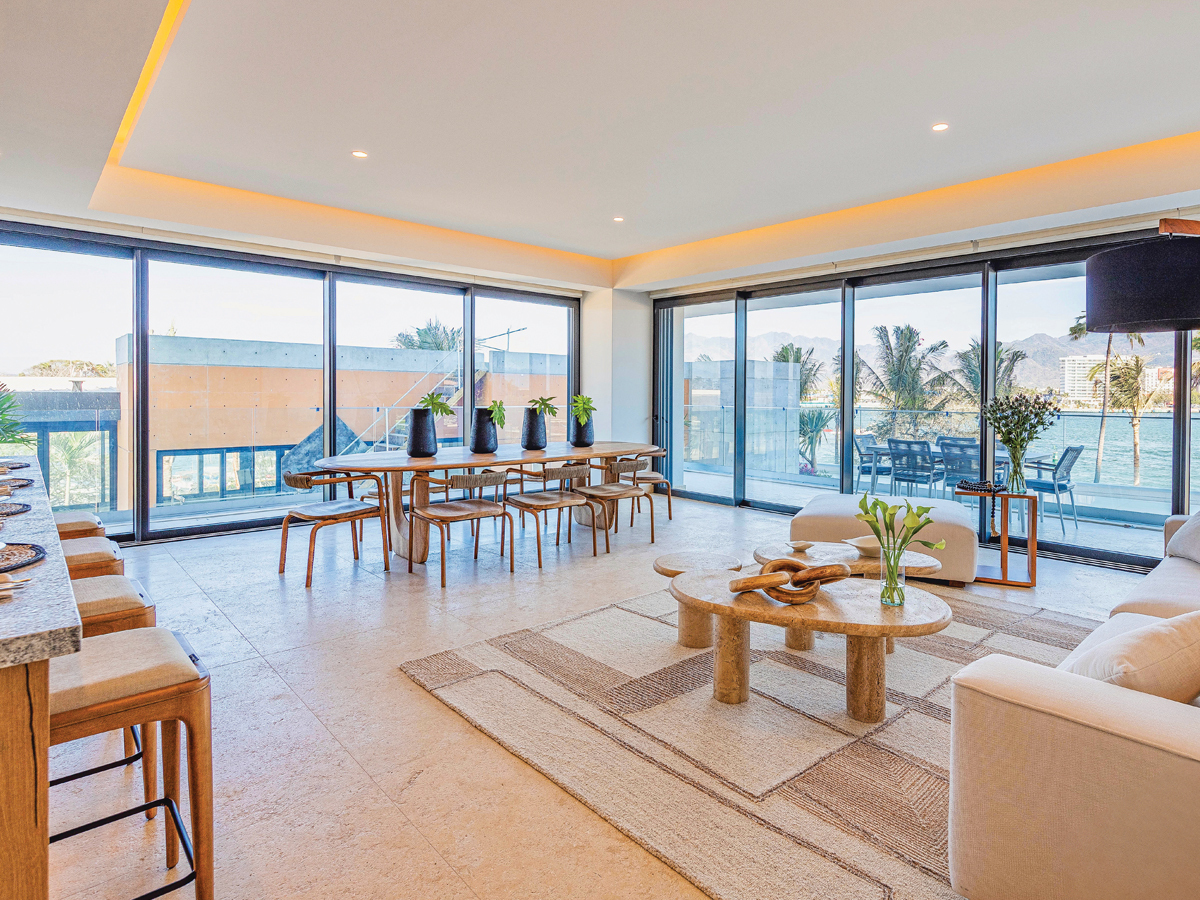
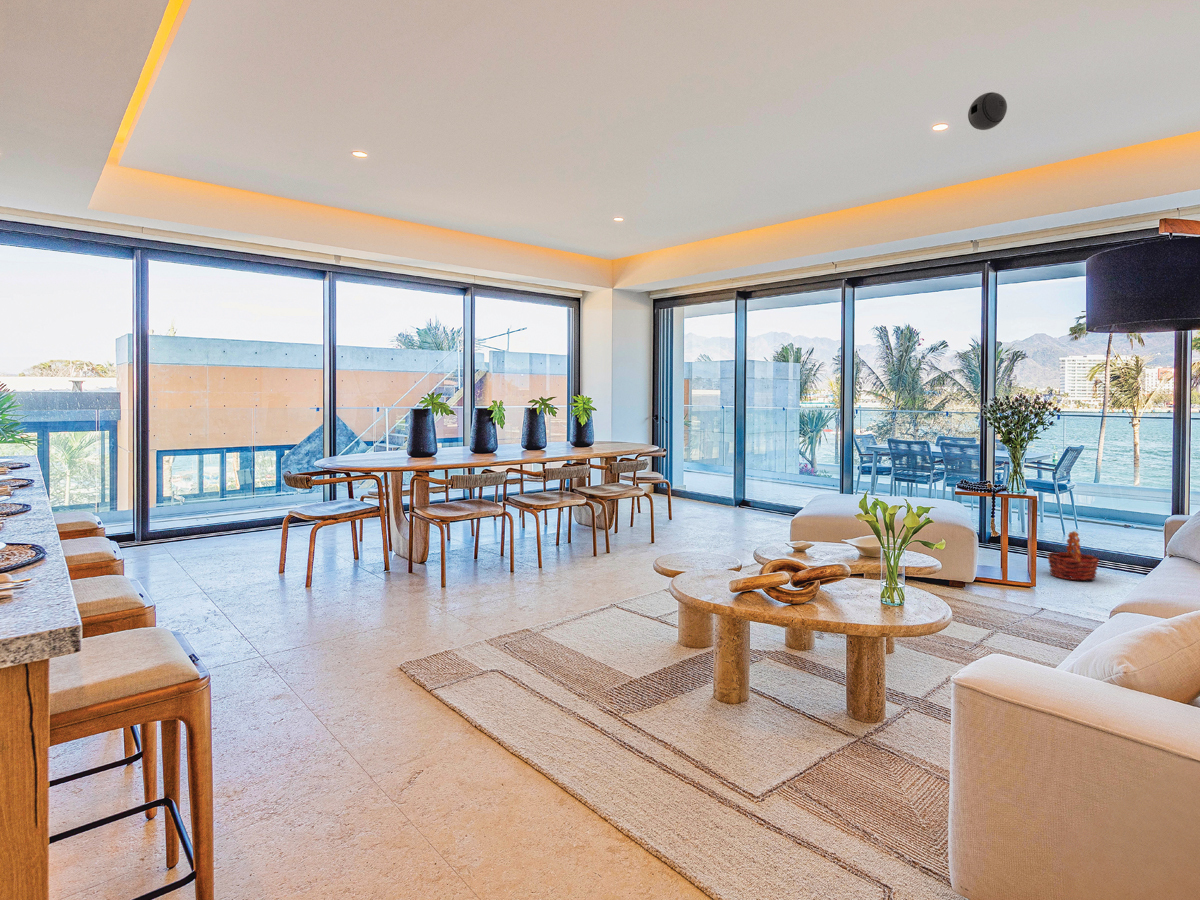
+ basket (1072, 554)
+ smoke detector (987, 111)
